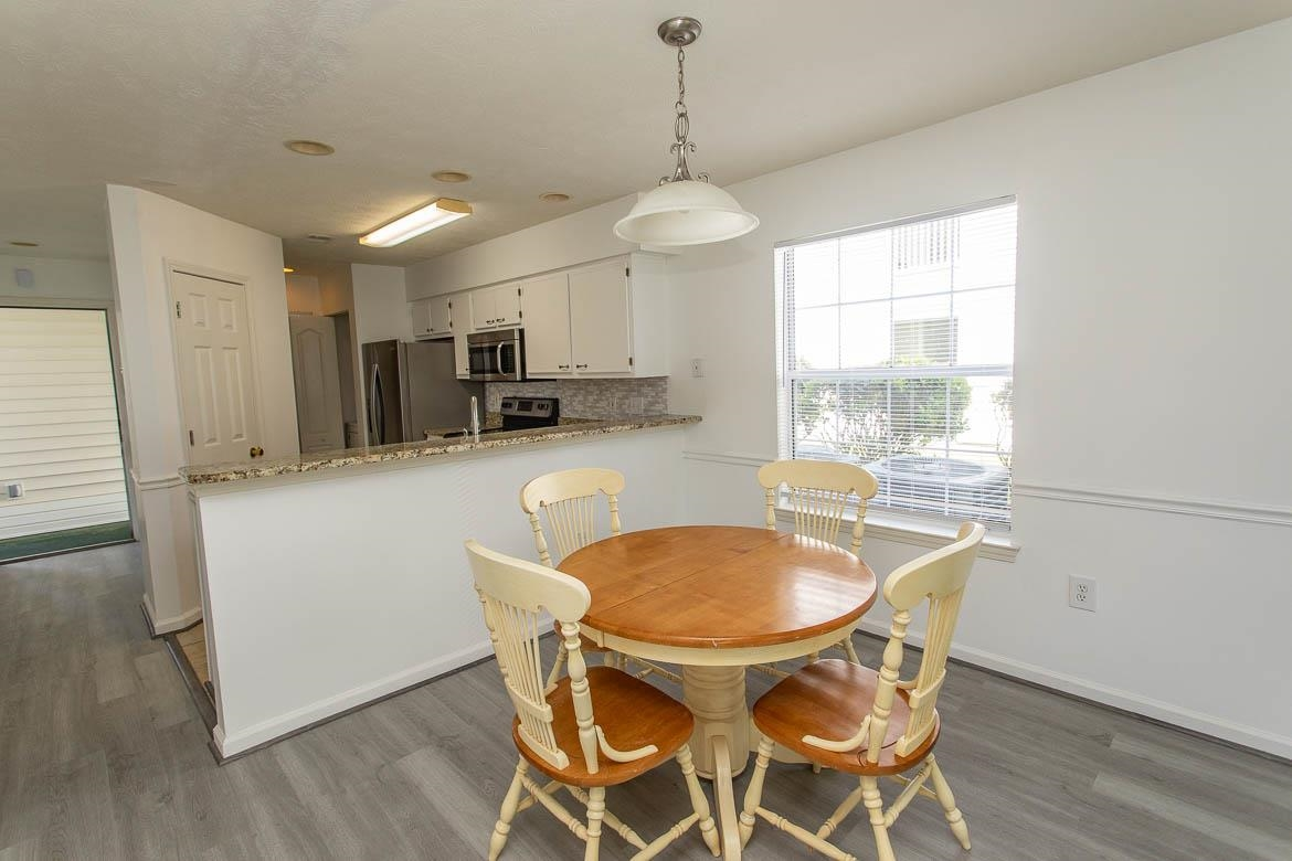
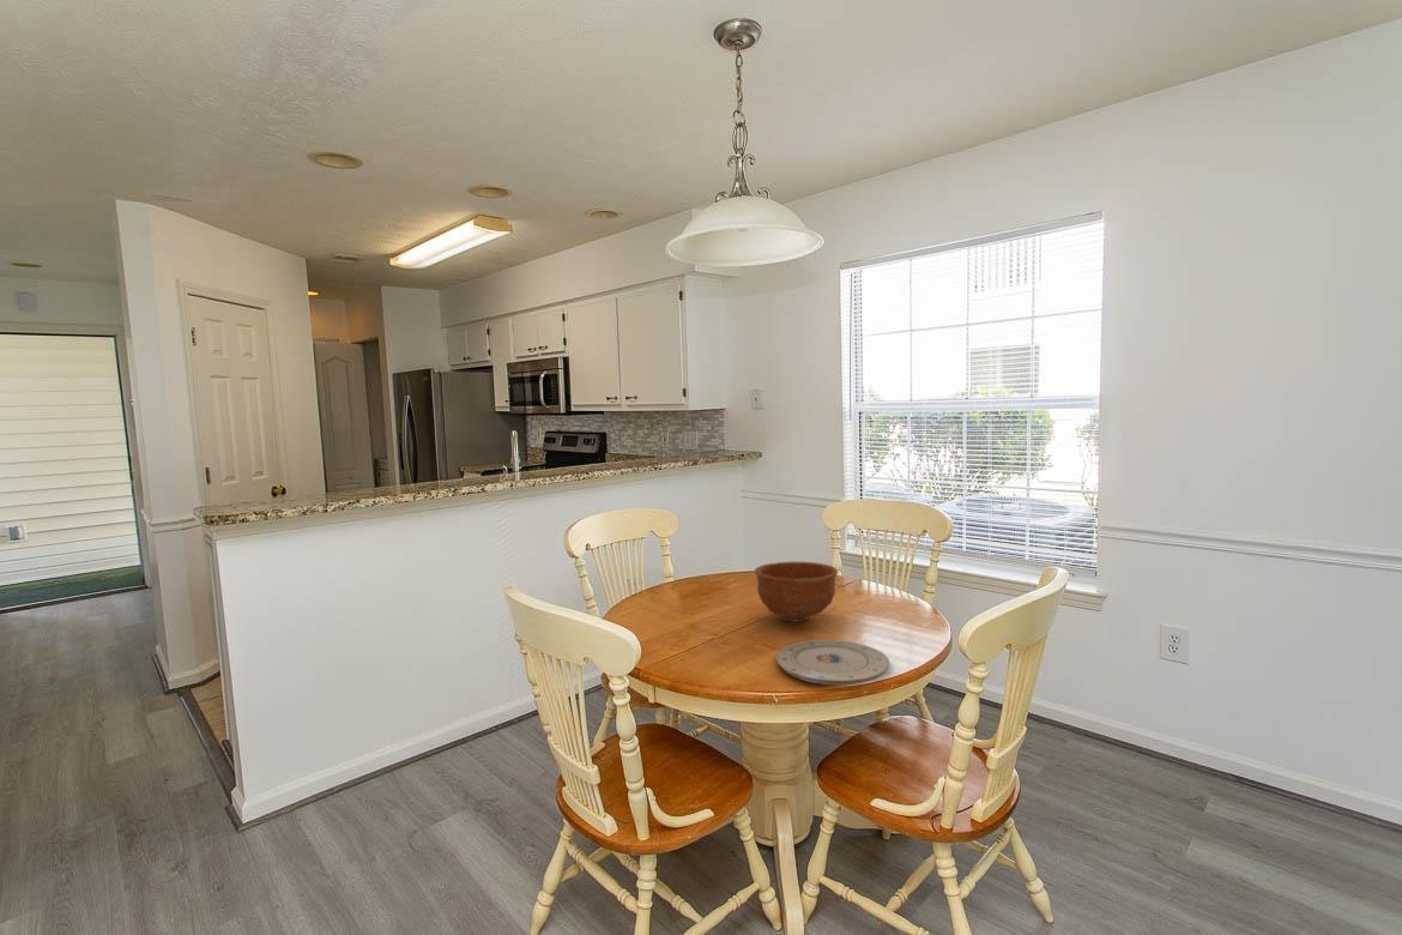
+ plate (832, 660)
+ bowl (796, 593)
